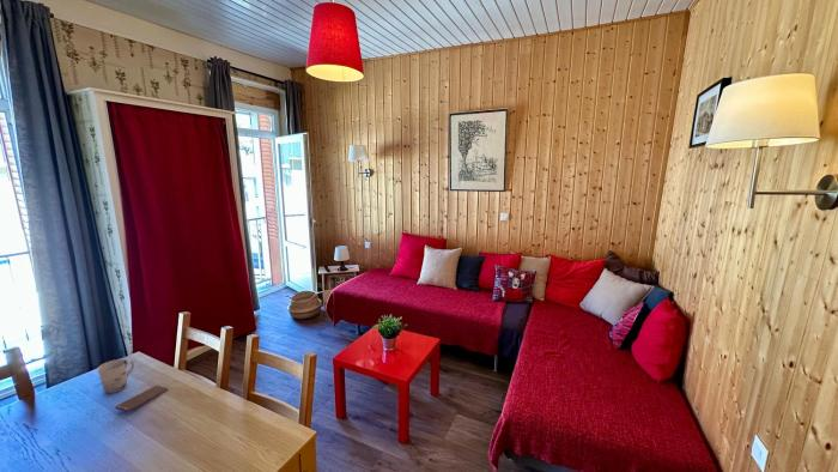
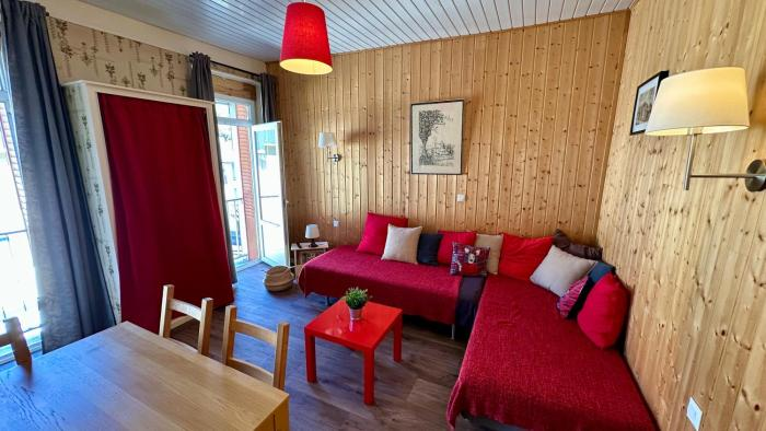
- smartphone (142, 398)
- cup (119, 374)
